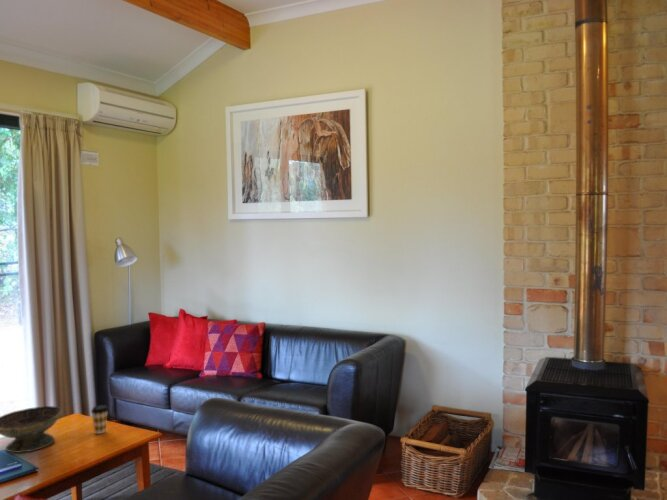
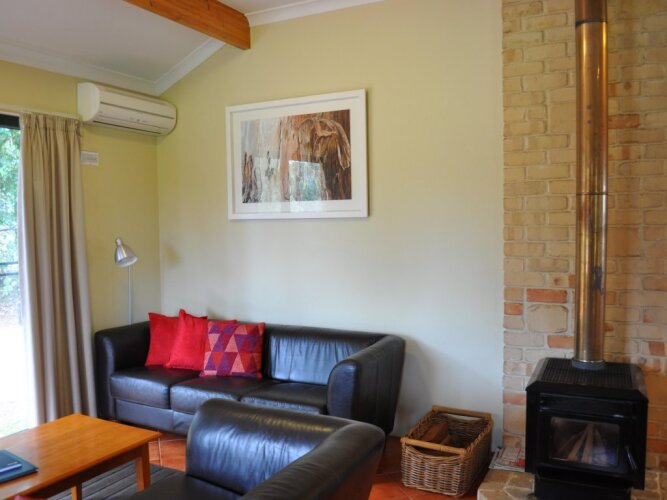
- decorative bowl (27, 429)
- coffee cup (100, 419)
